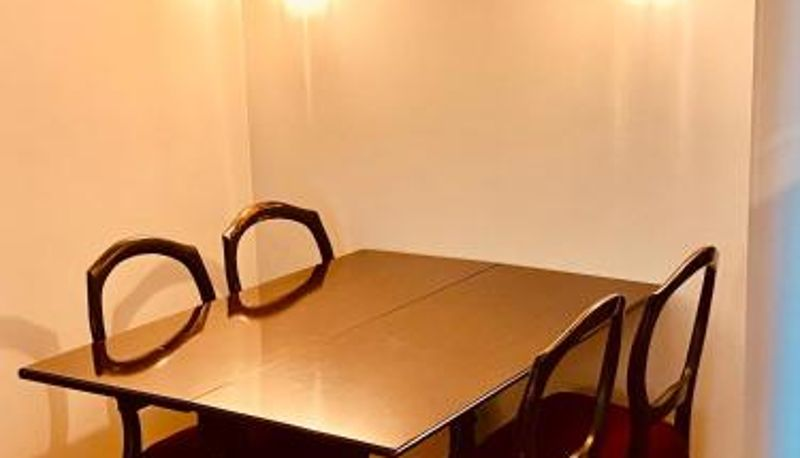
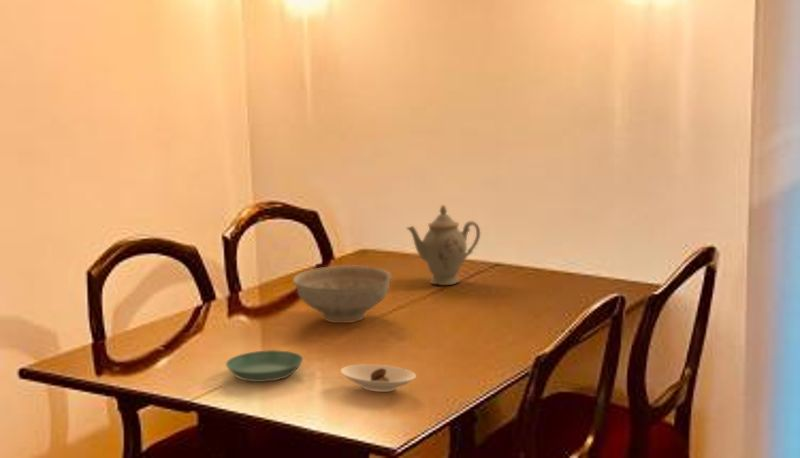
+ decorative bowl (343, 296)
+ saucer (378, 378)
+ saucer (265, 367)
+ chinaware (443, 243)
